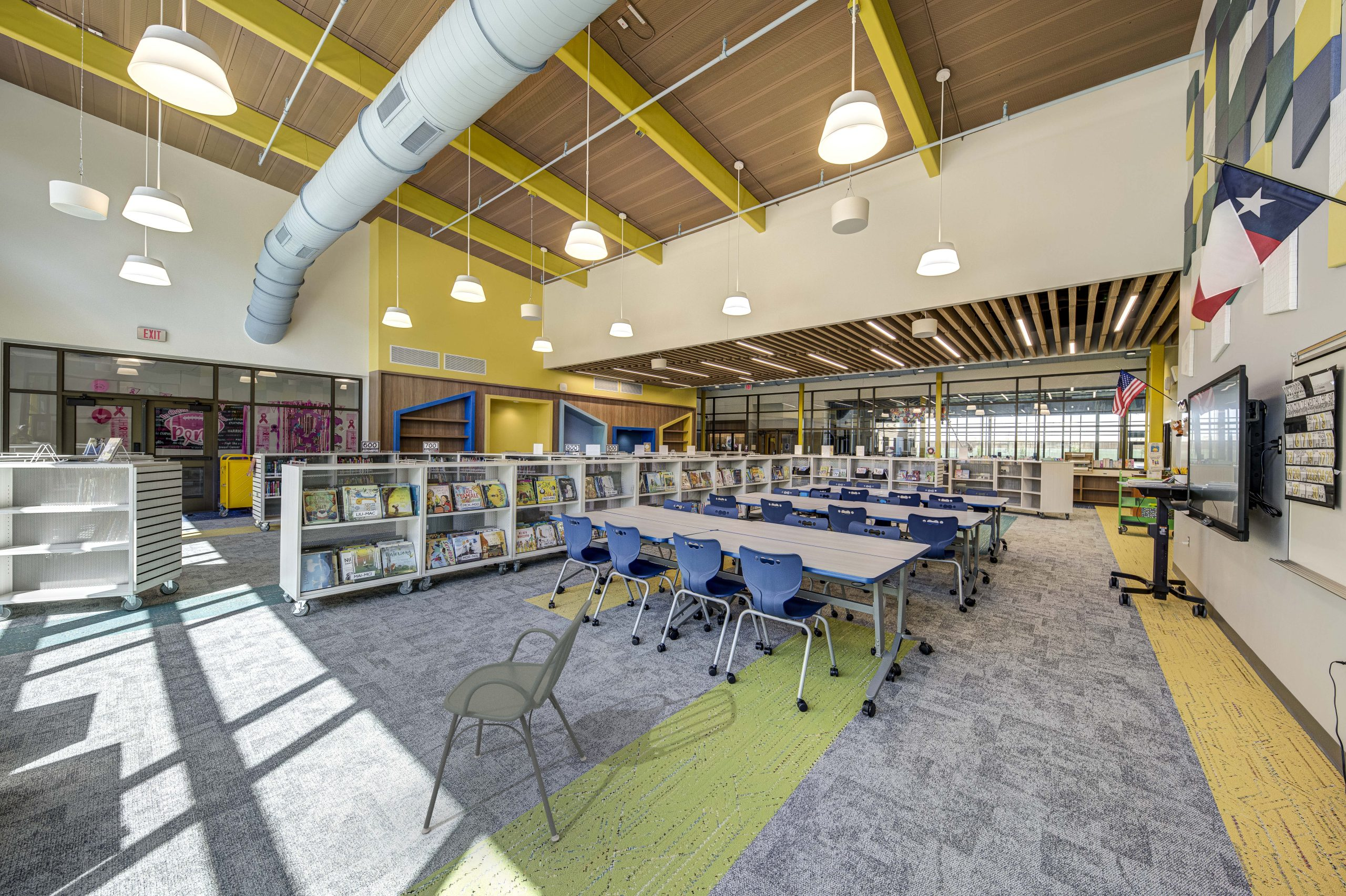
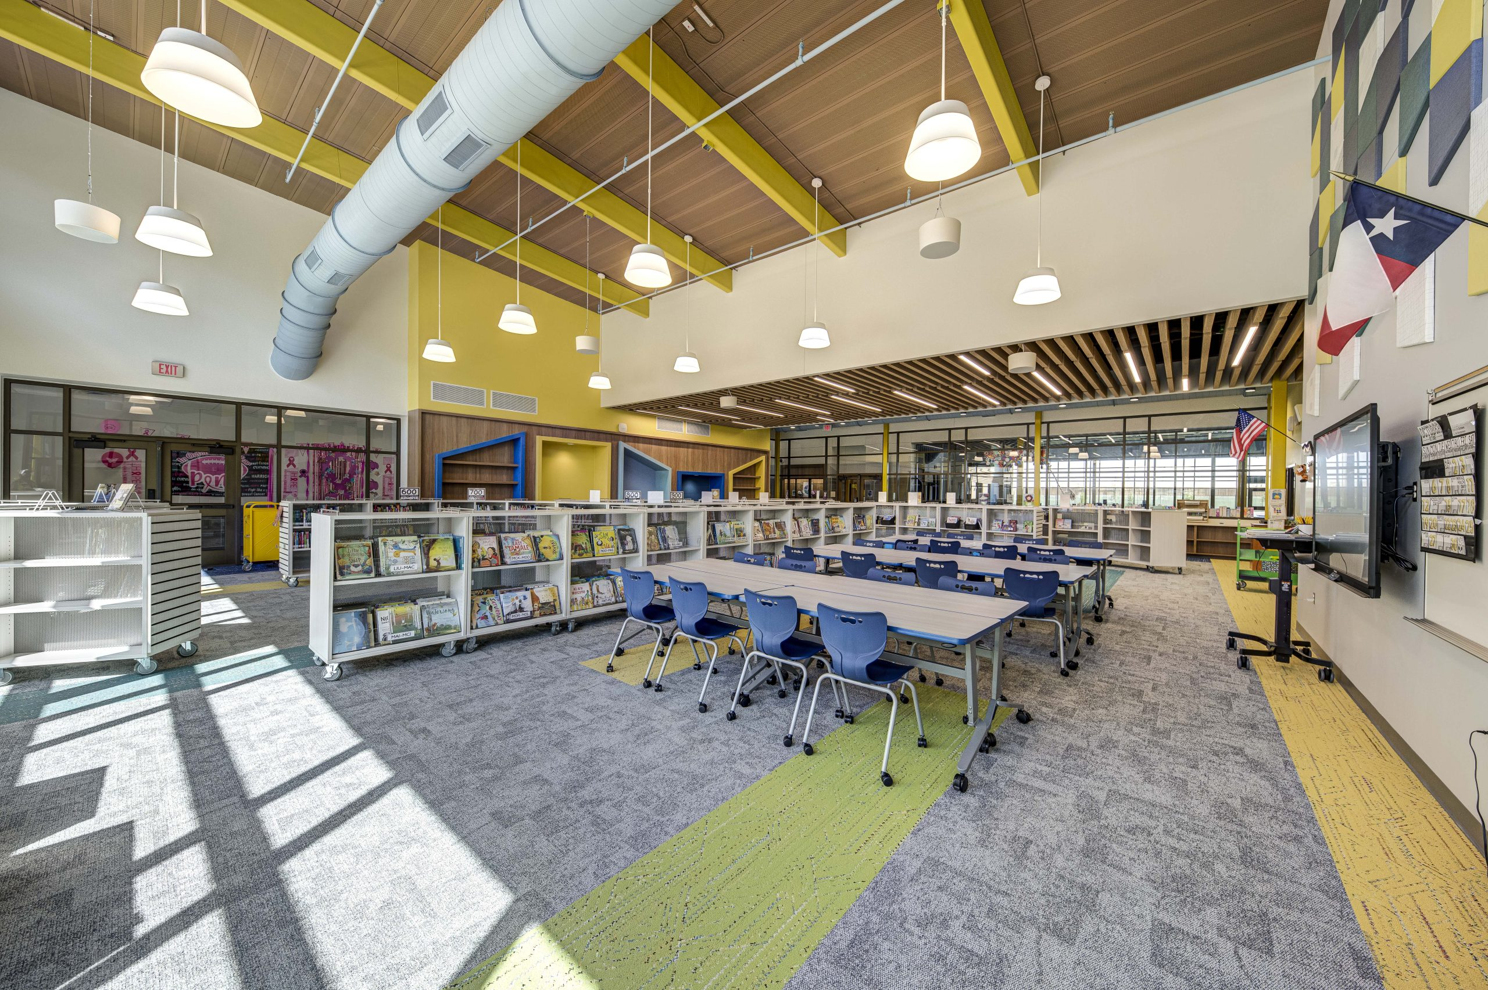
- chair (518, 699)
